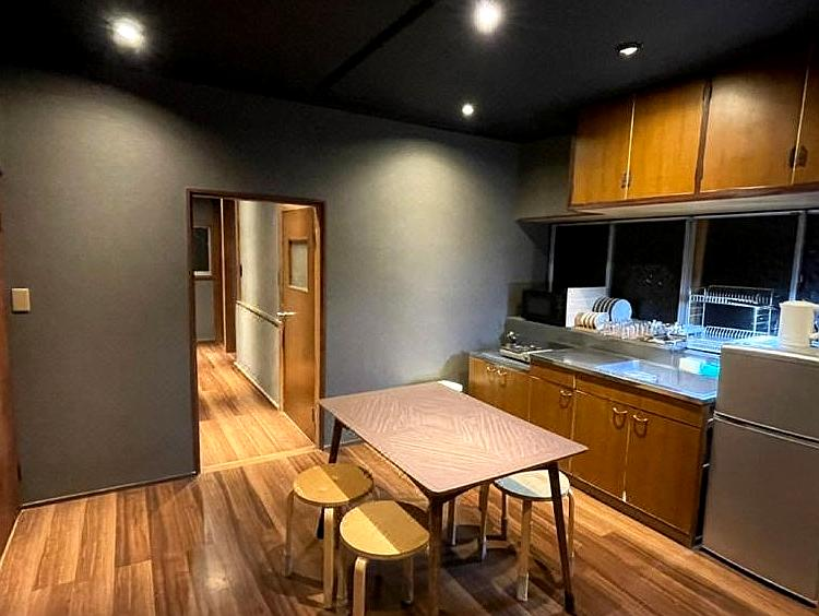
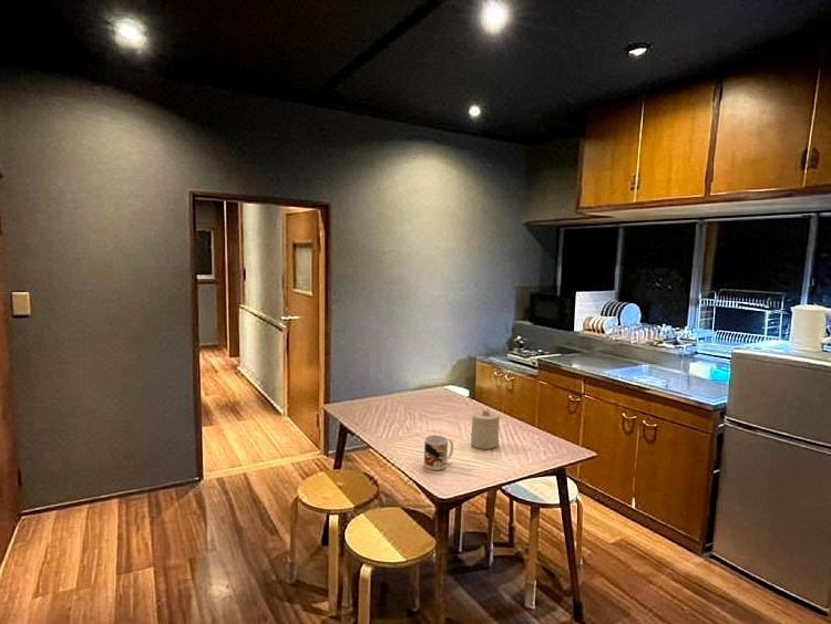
+ candle (485, 426)
+ mug (439, 450)
